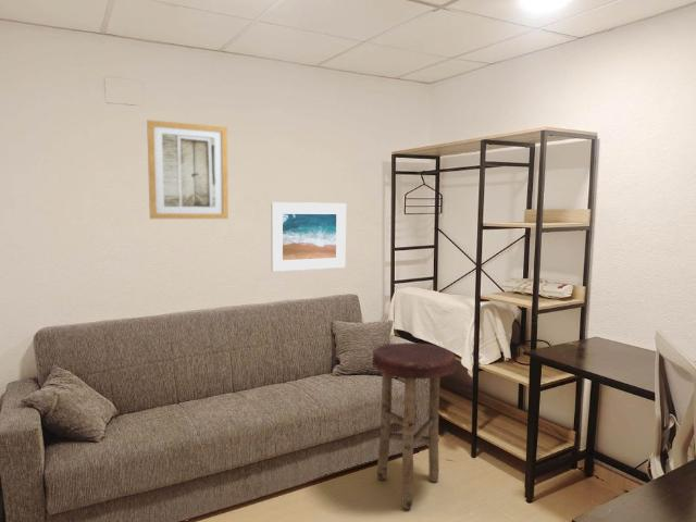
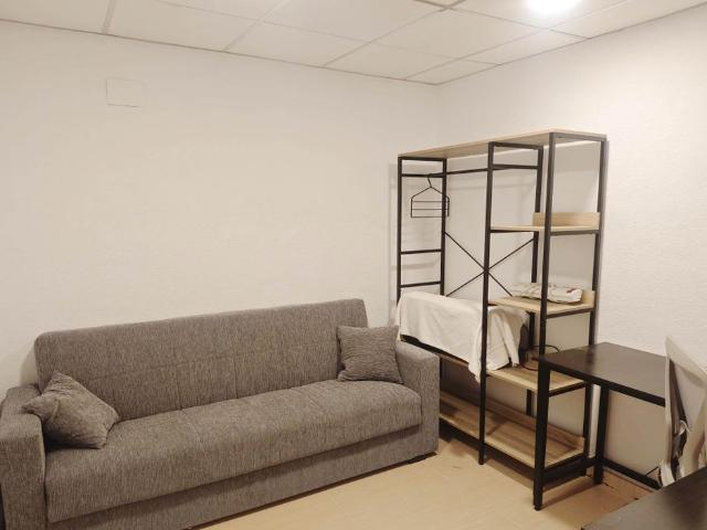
- wall art (189, 172)
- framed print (309, 236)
- stool (412, 421)
